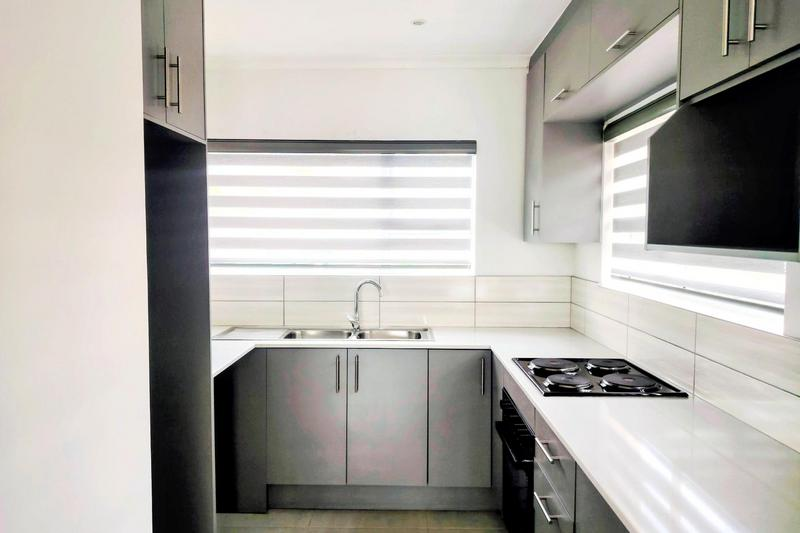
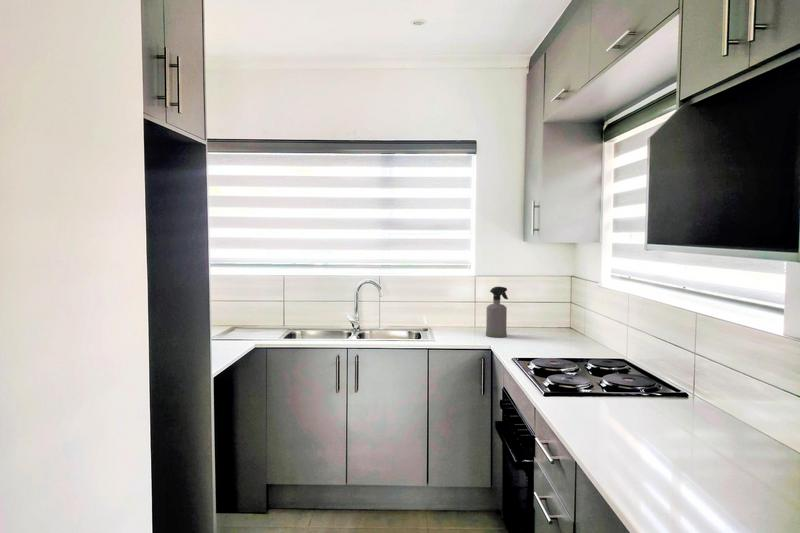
+ spray bottle (497, 311)
